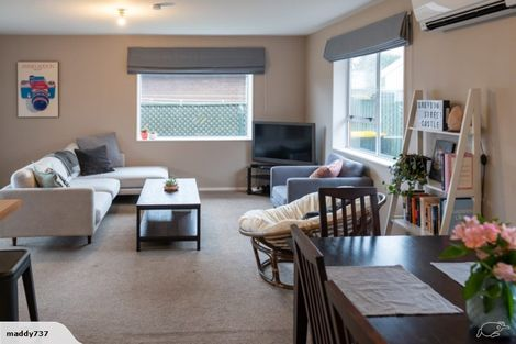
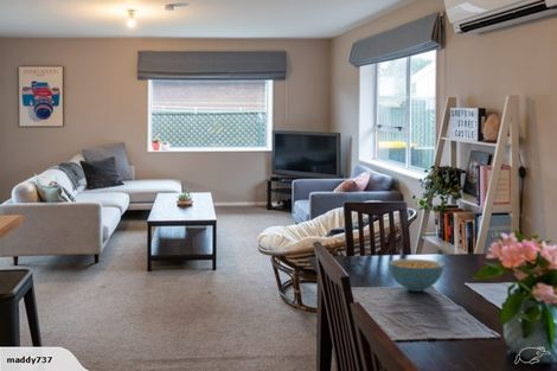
+ cereal bowl (415, 276)
